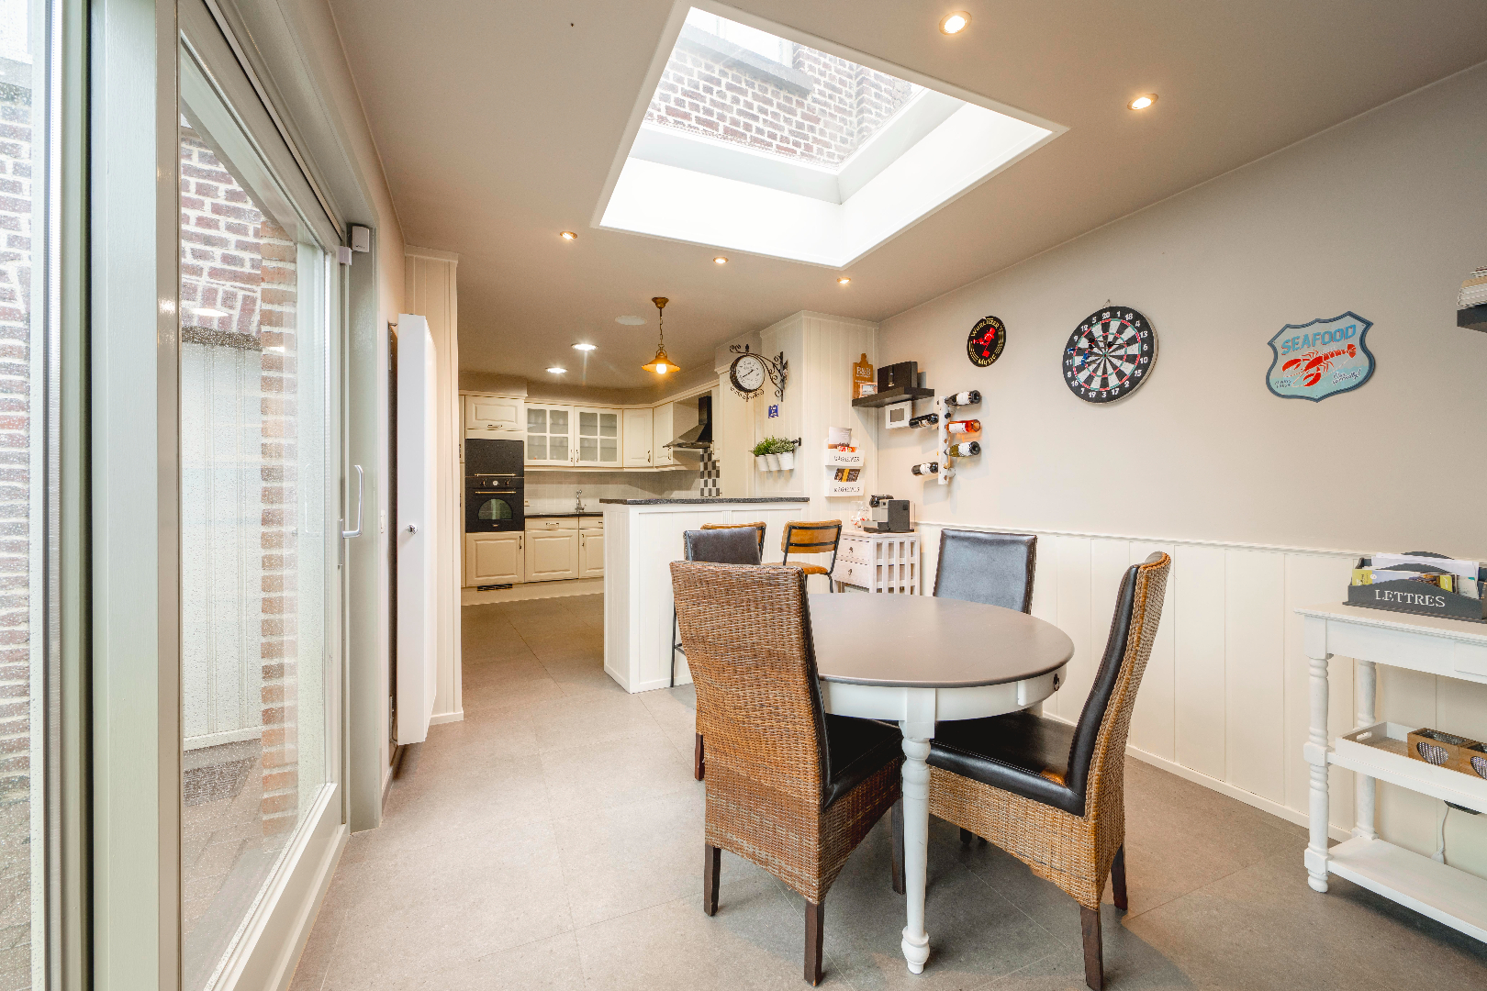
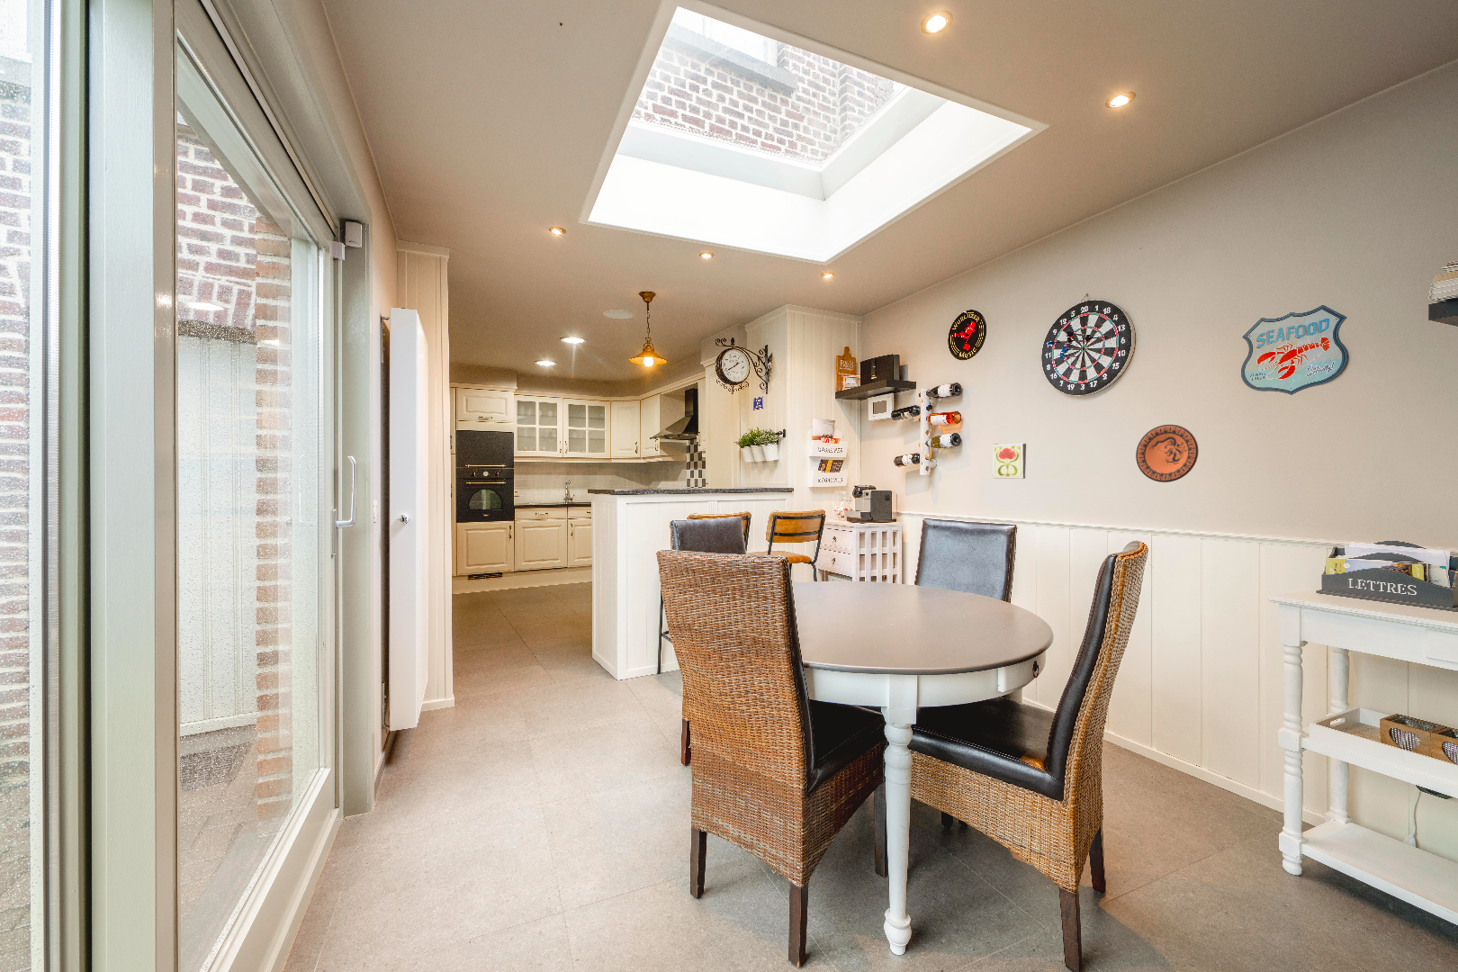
+ decorative plate (1165, 452)
+ decorative tile (1008, 461)
